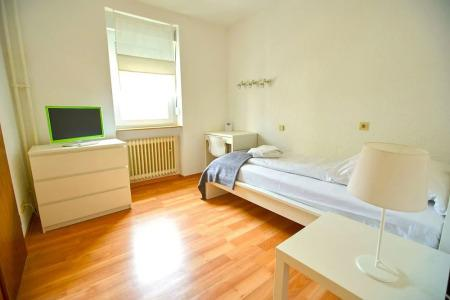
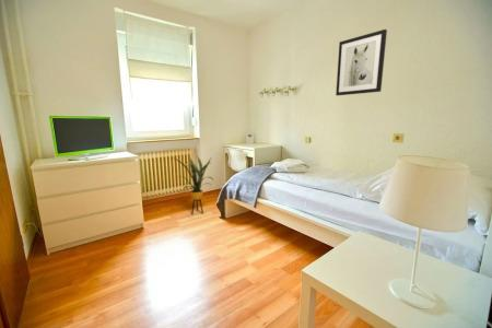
+ wall art (359, 65)
+ house plant (194, 184)
